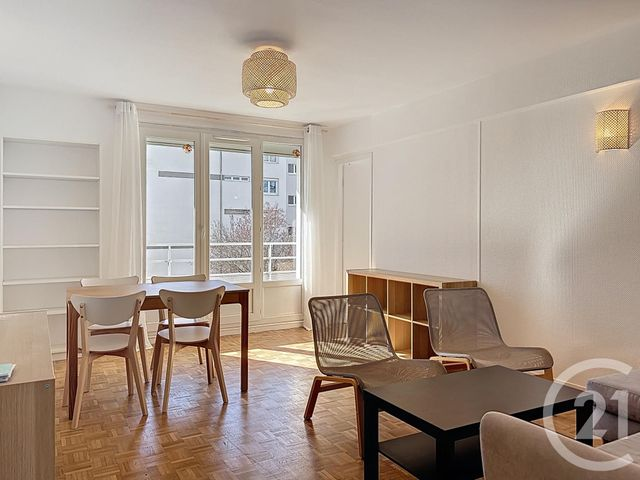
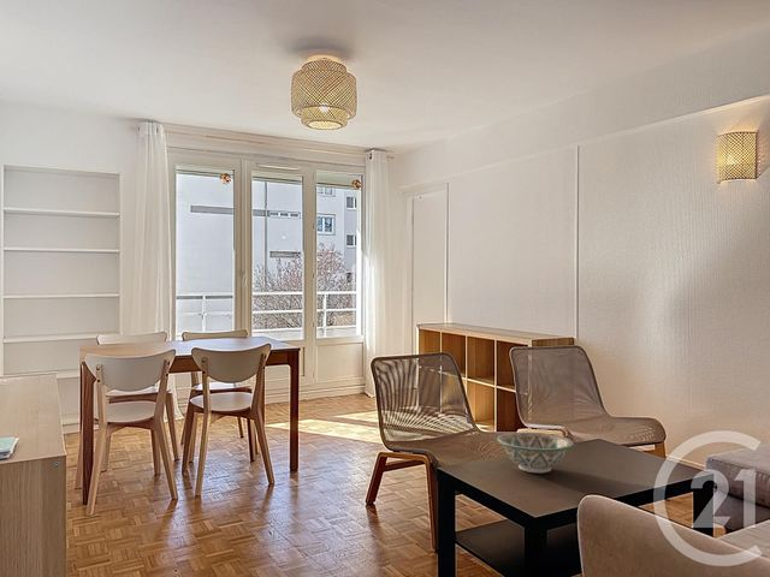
+ decorative bowl (534, 453)
